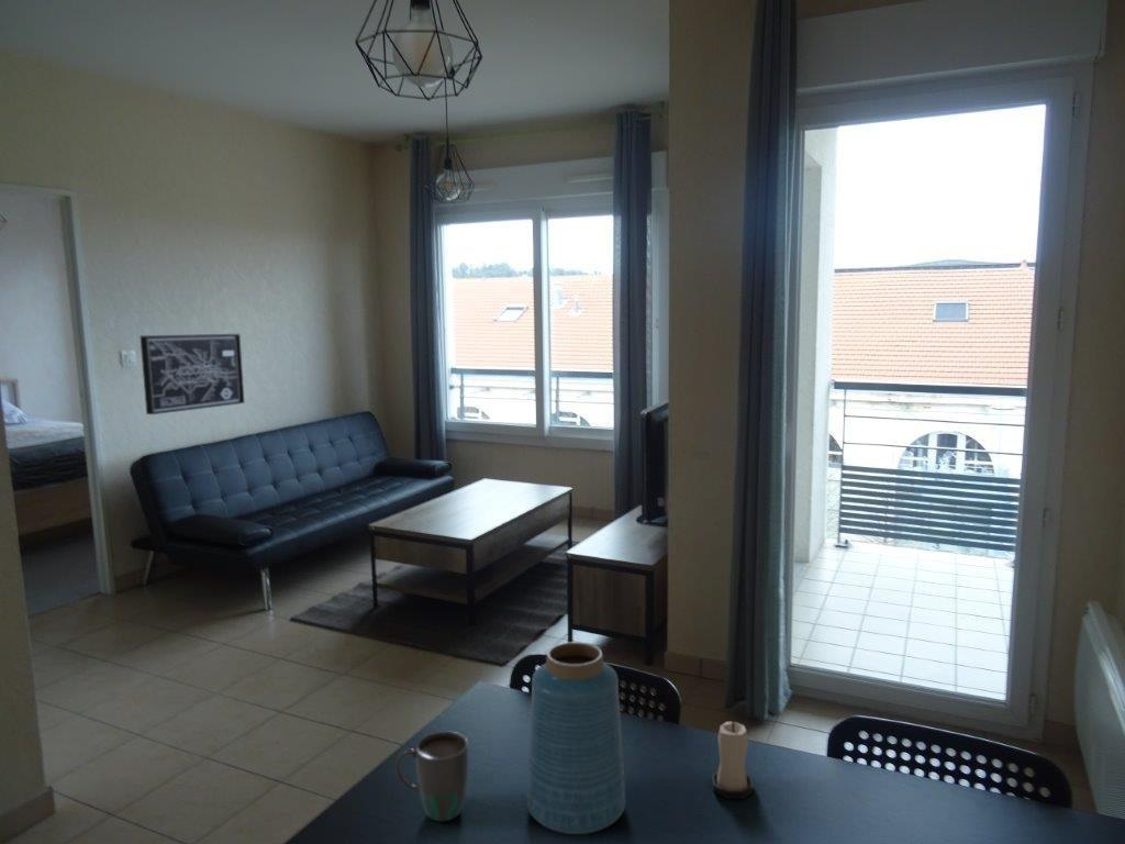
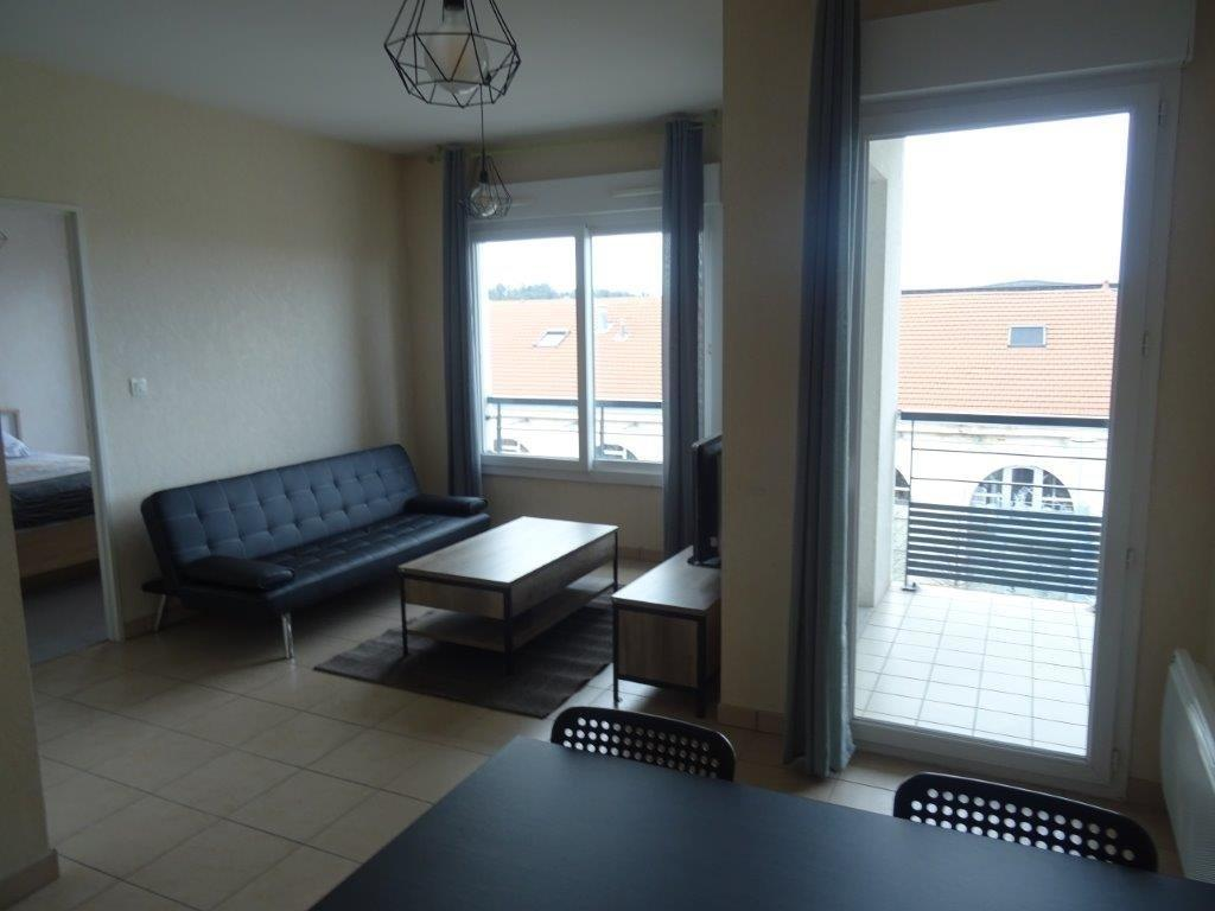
- candle (733, 754)
- wall art (196, 371)
- mug (432, 777)
- vase (575, 731)
